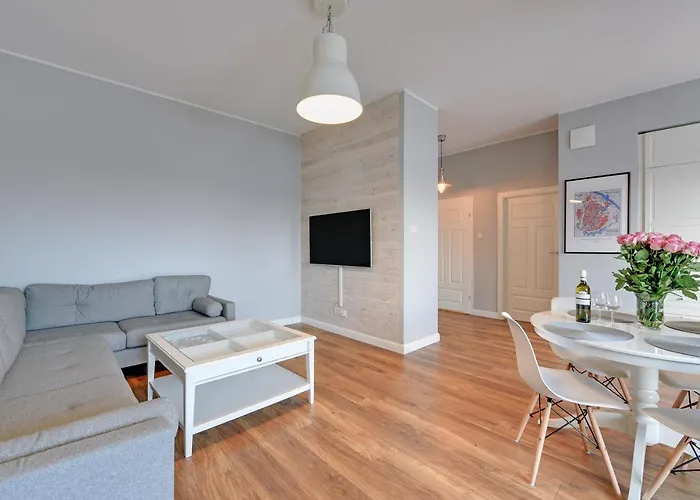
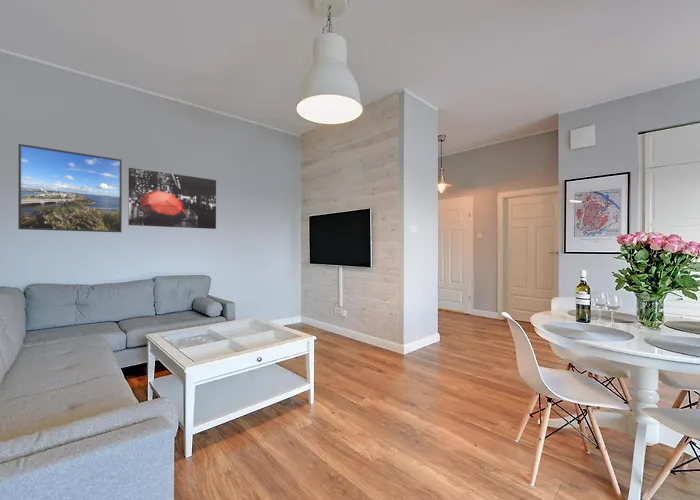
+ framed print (74, 191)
+ wall art (175, 200)
